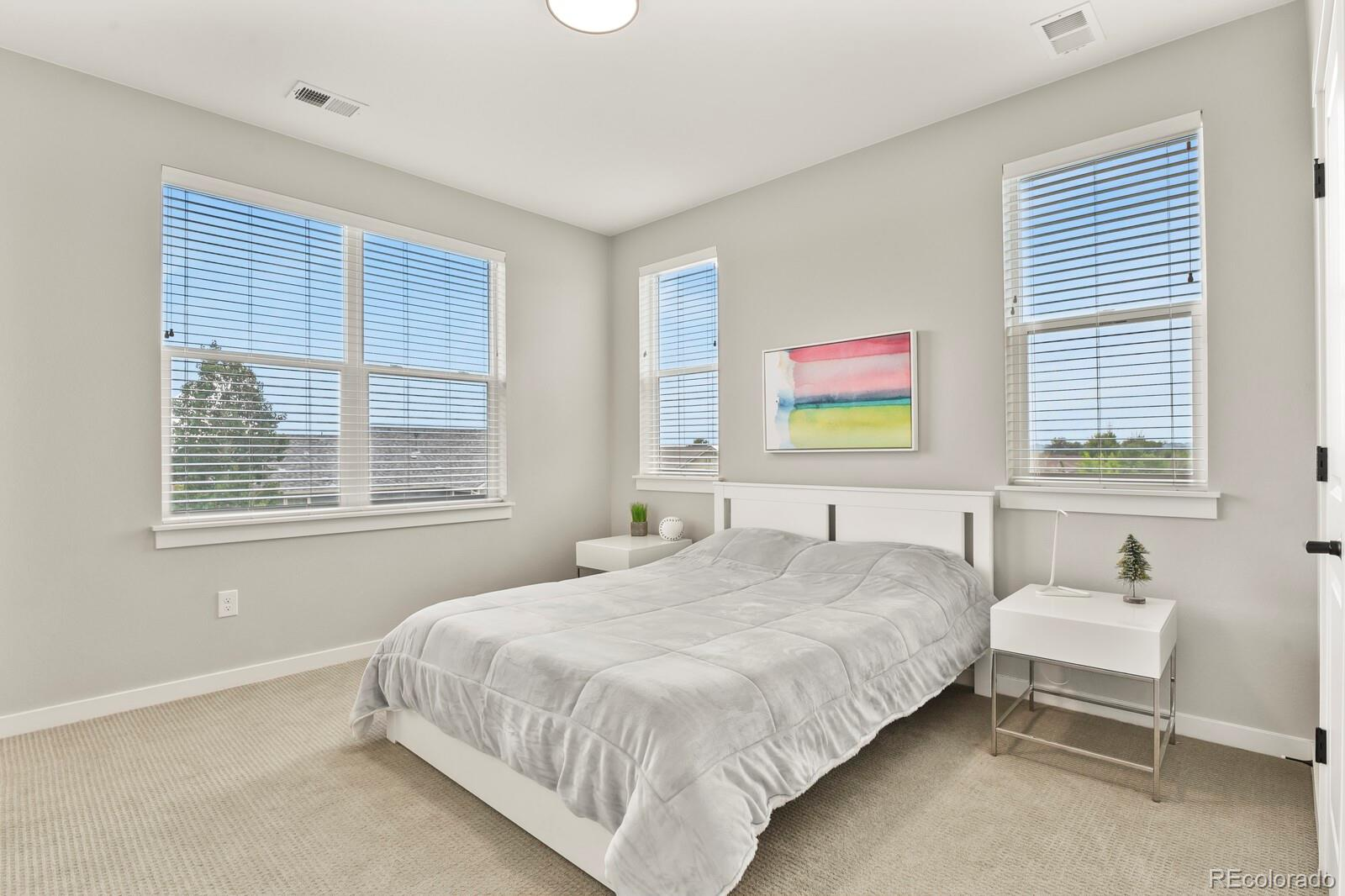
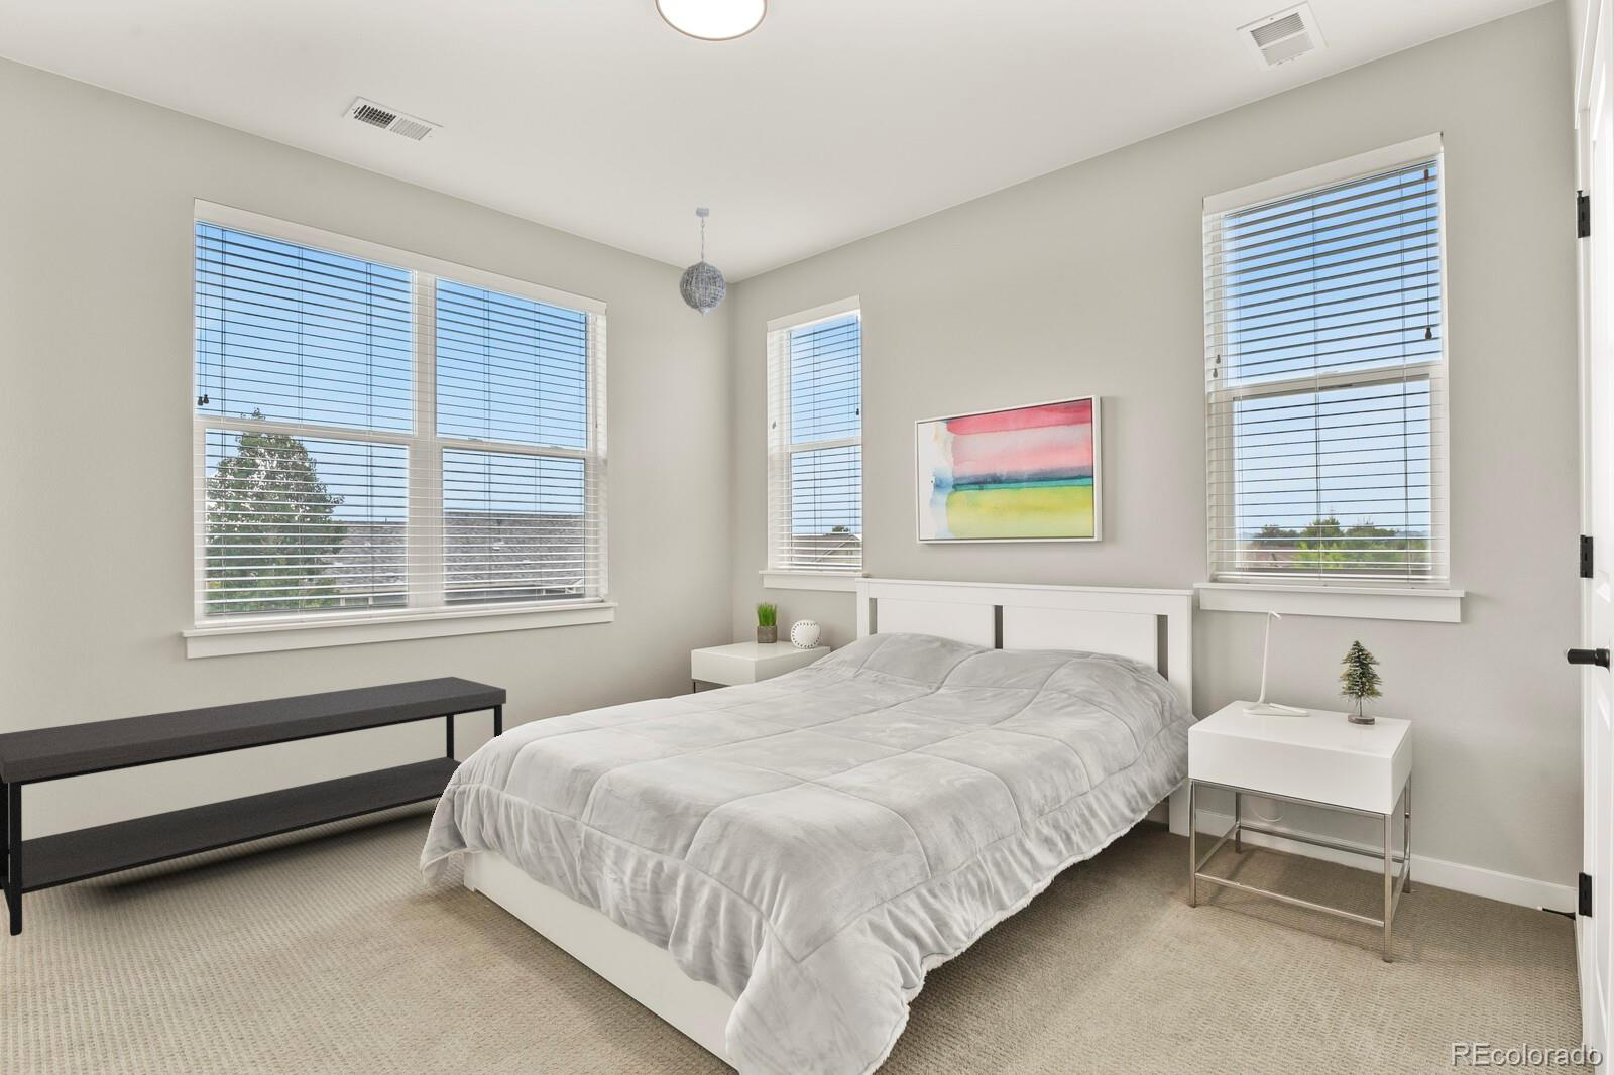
+ pendant light (702, 263)
+ storage bench (283, 788)
